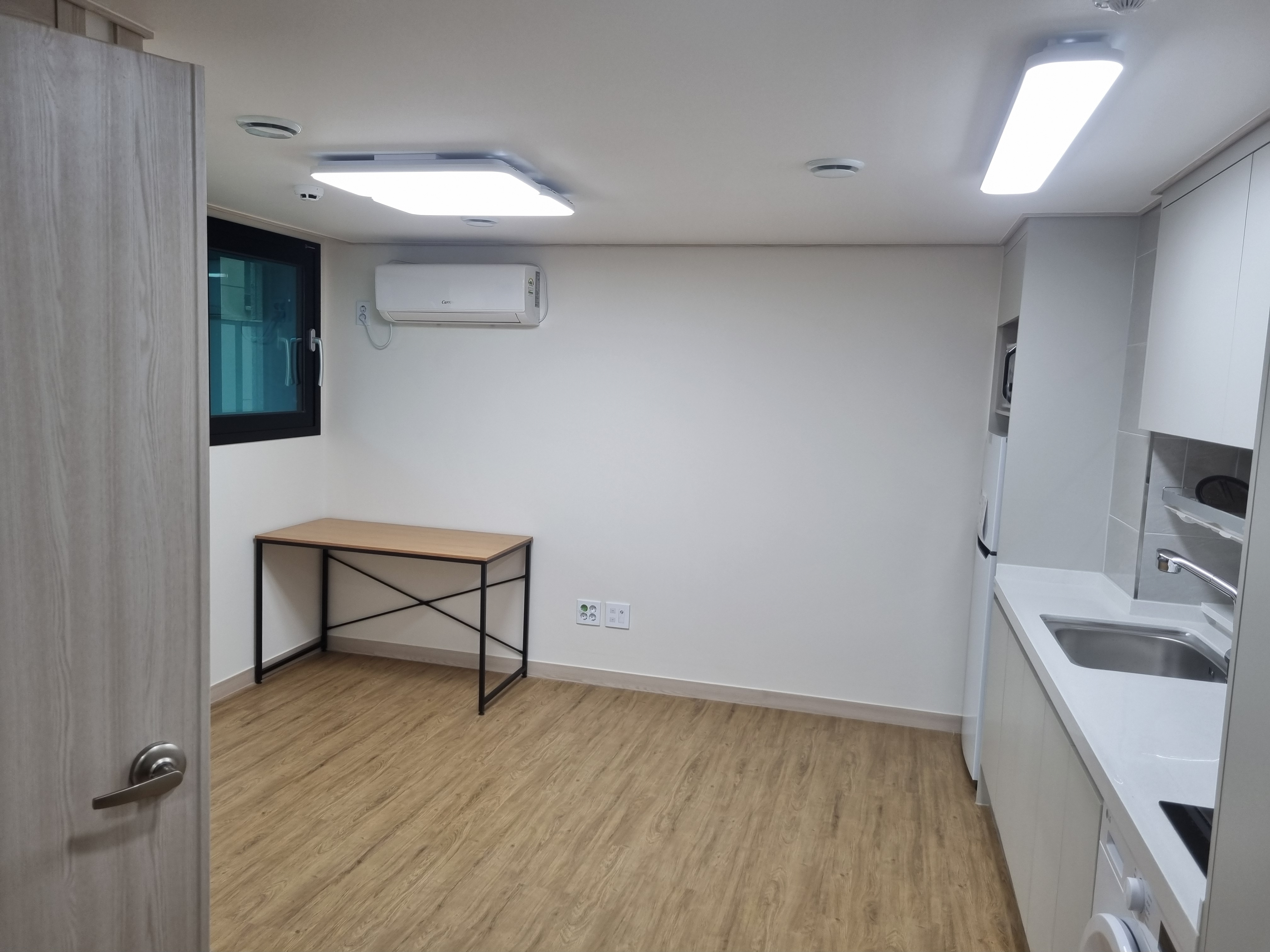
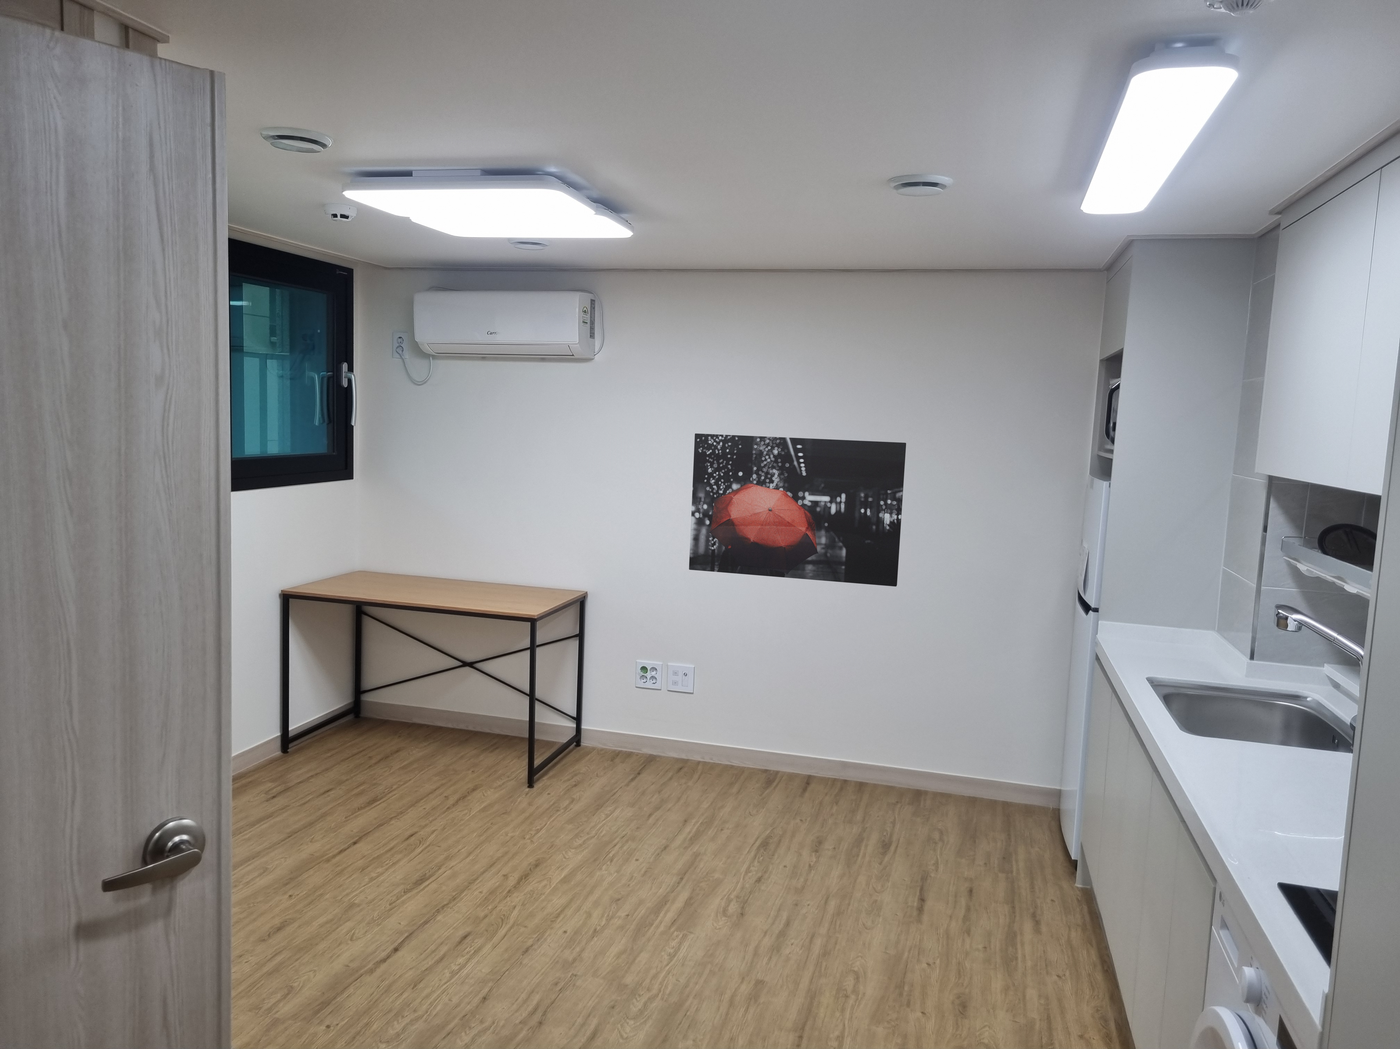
+ wall art (794, 508)
